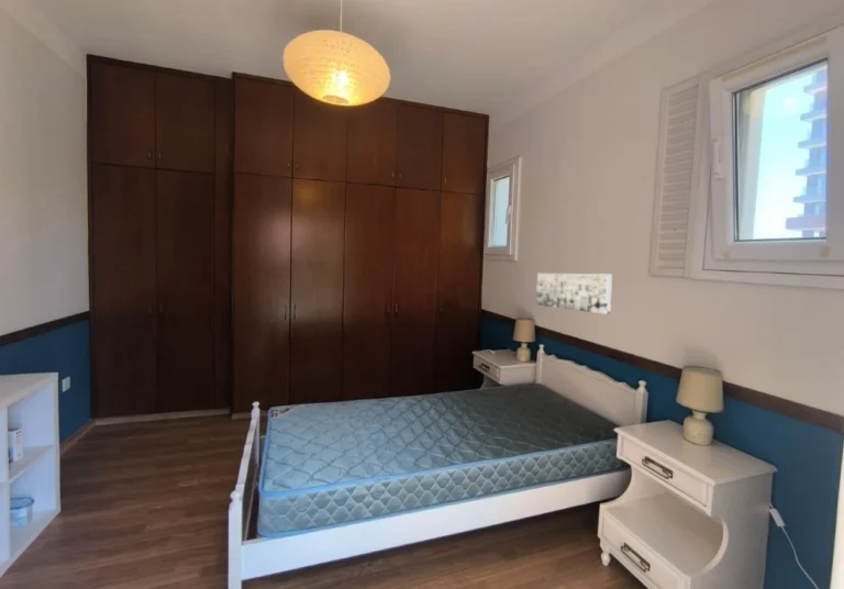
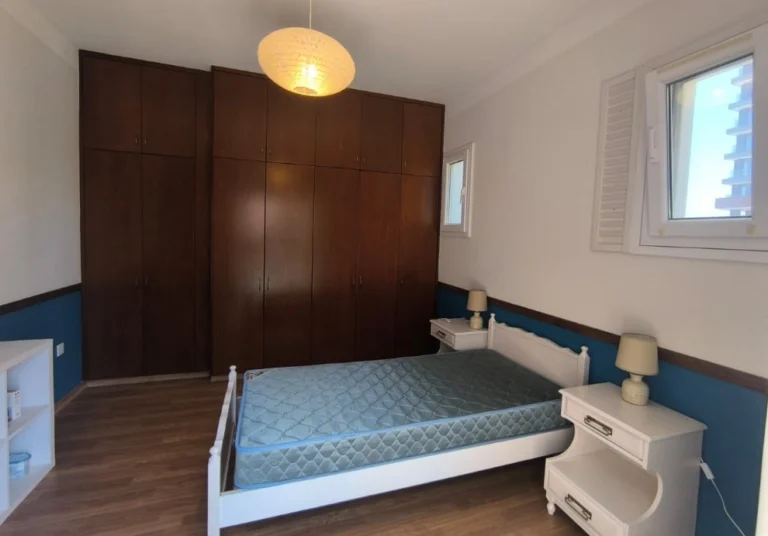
- wall art (569, 291)
